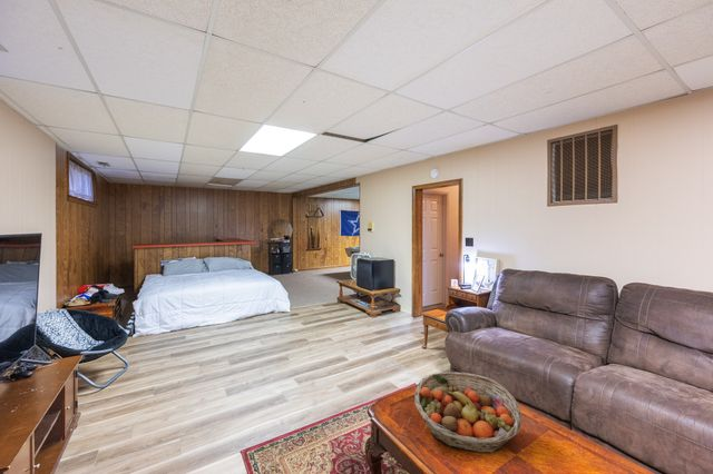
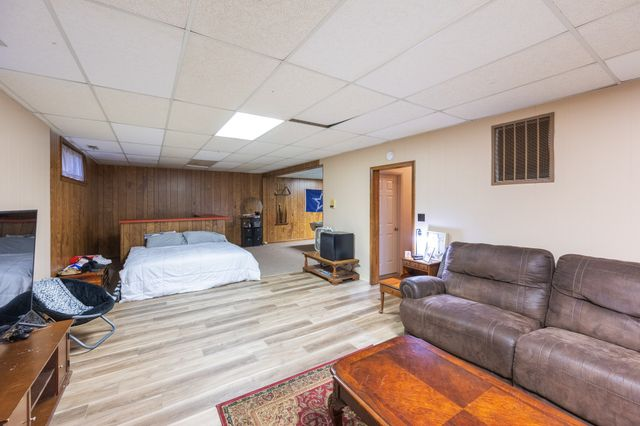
- fruit basket (465, 409)
